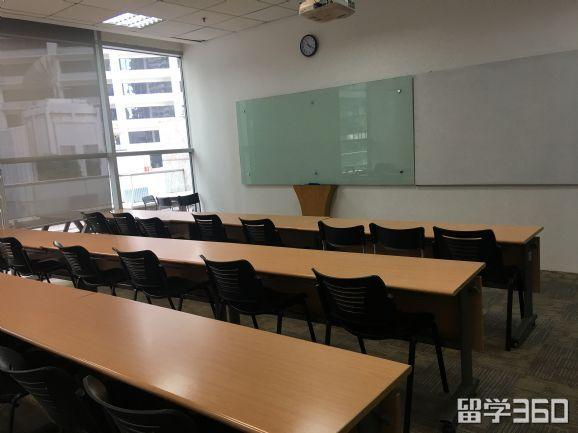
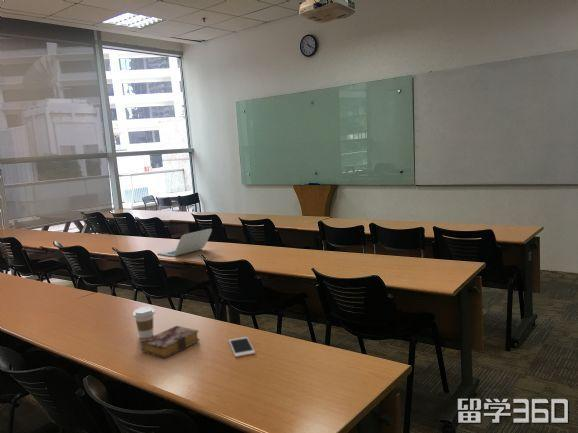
+ coffee cup (144, 322)
+ cell phone (241, 346)
+ laptop (184, 241)
+ book (170, 340)
